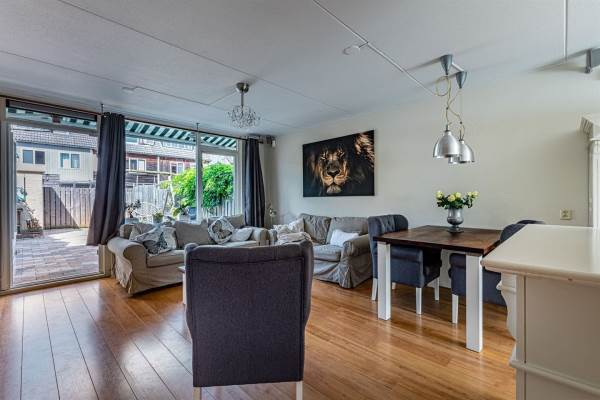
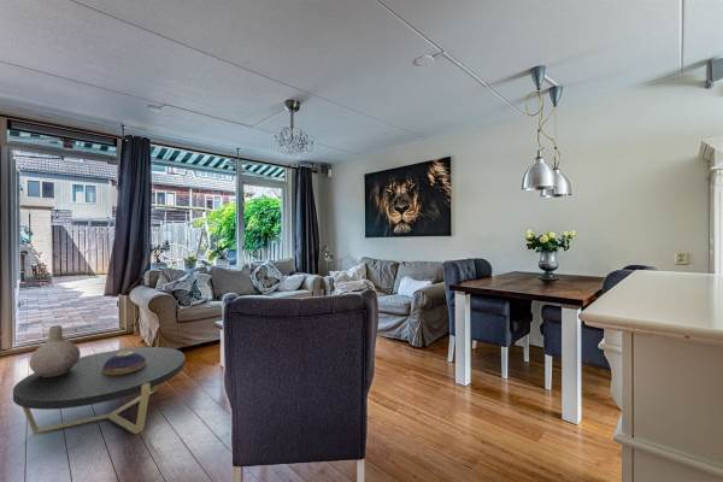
+ vase (55, 349)
+ coffee table (110, 392)
+ decorative bowl (124, 359)
